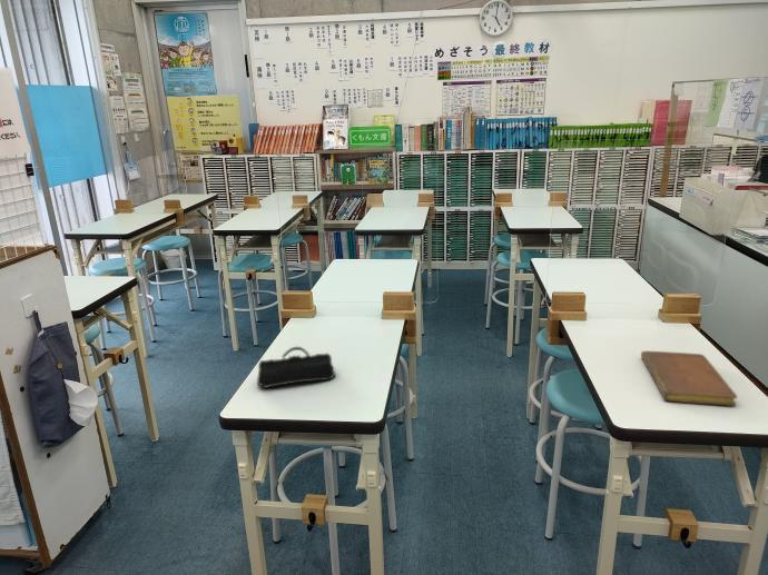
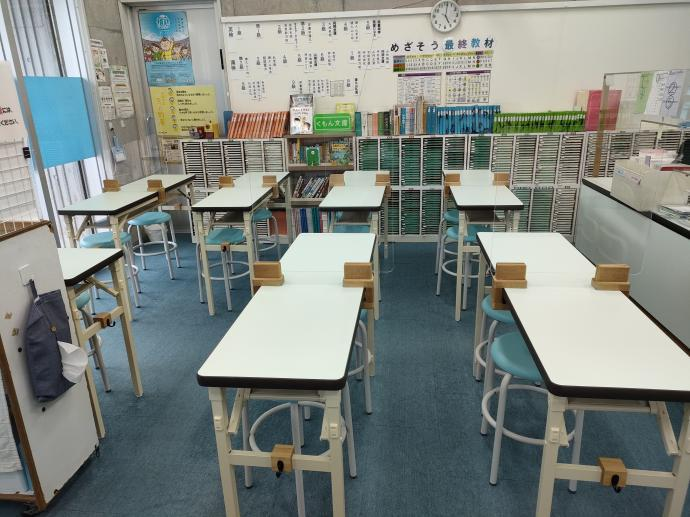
- pencil case (295, 364)
- notebook (685, 375)
